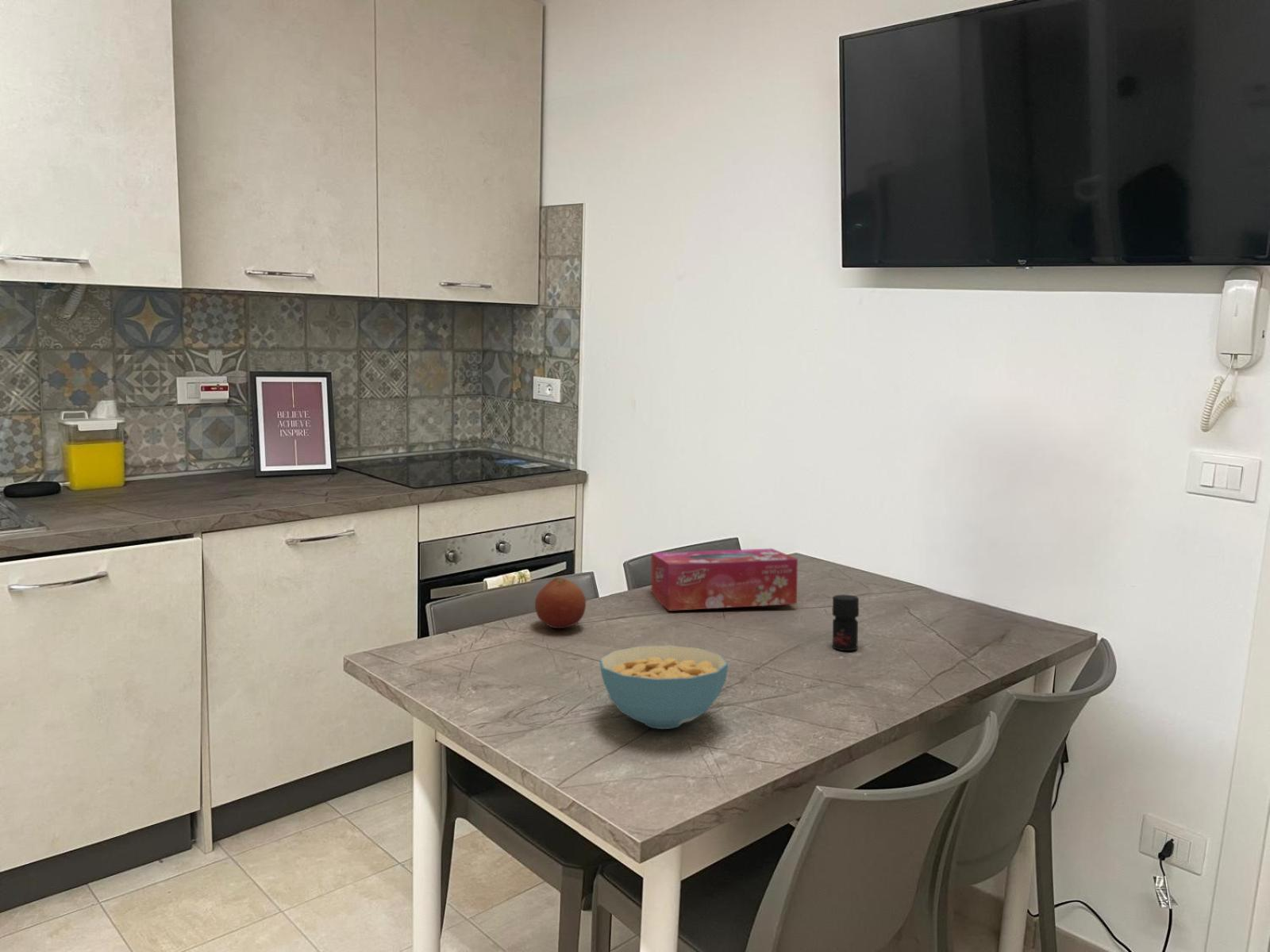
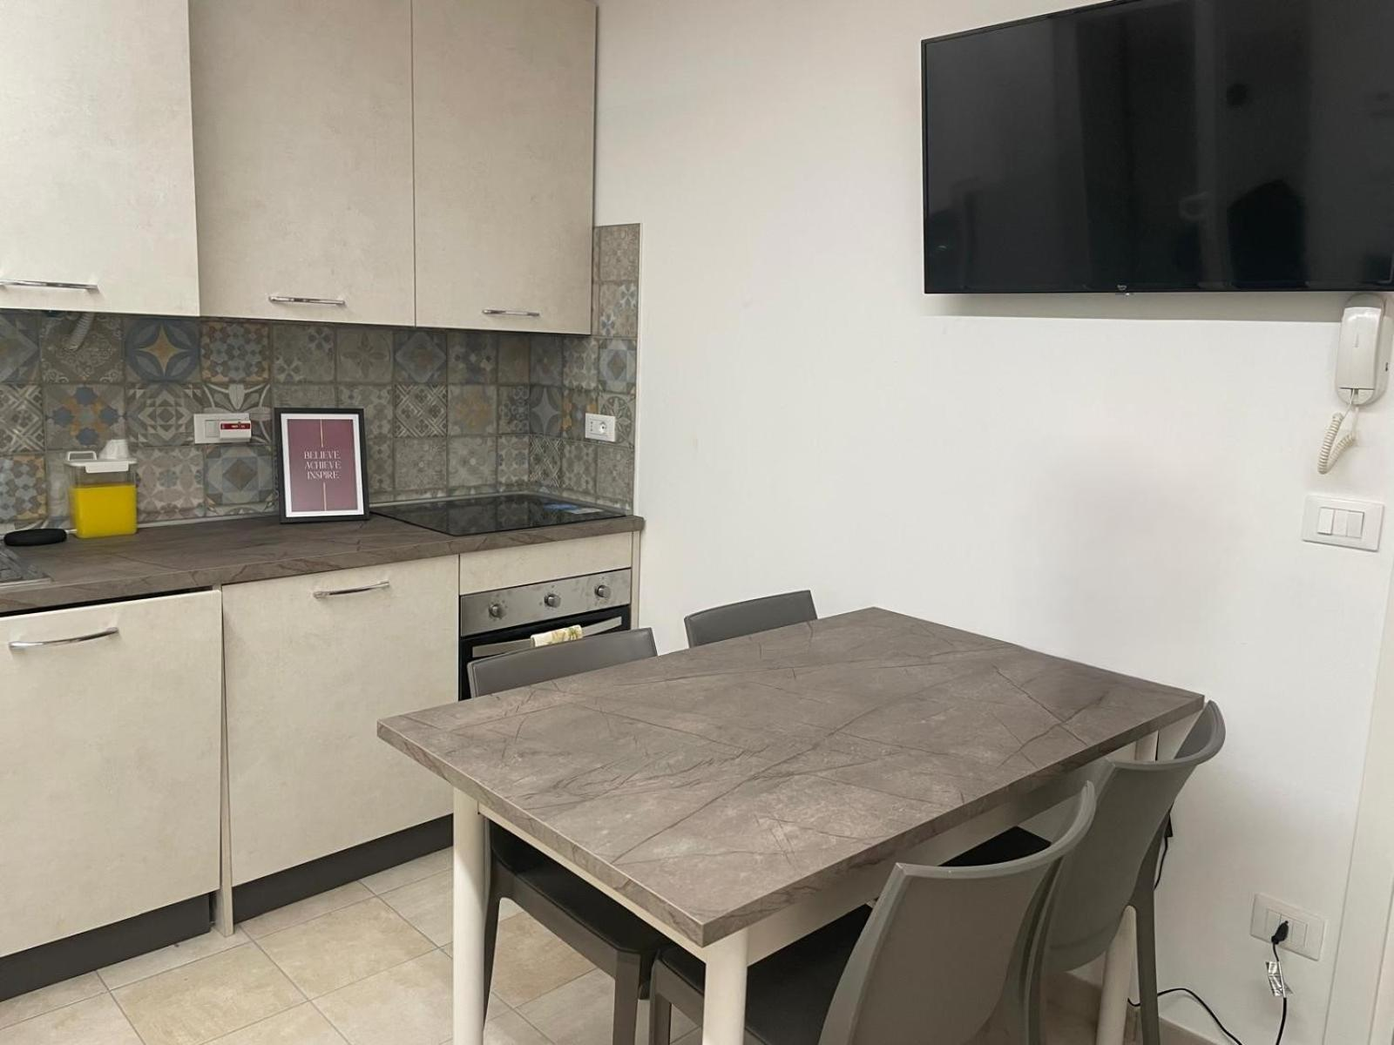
- fruit (560, 602)
- jar (845, 622)
- cereal bowl (663, 692)
- tissue box (722, 578)
